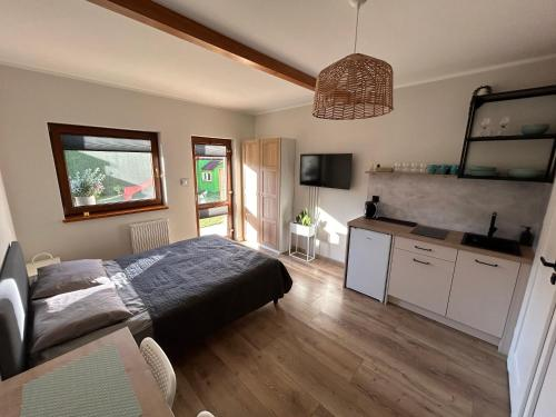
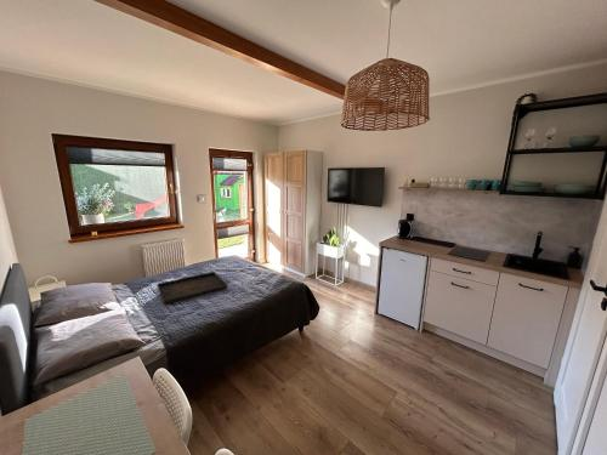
+ serving tray (192, 285)
